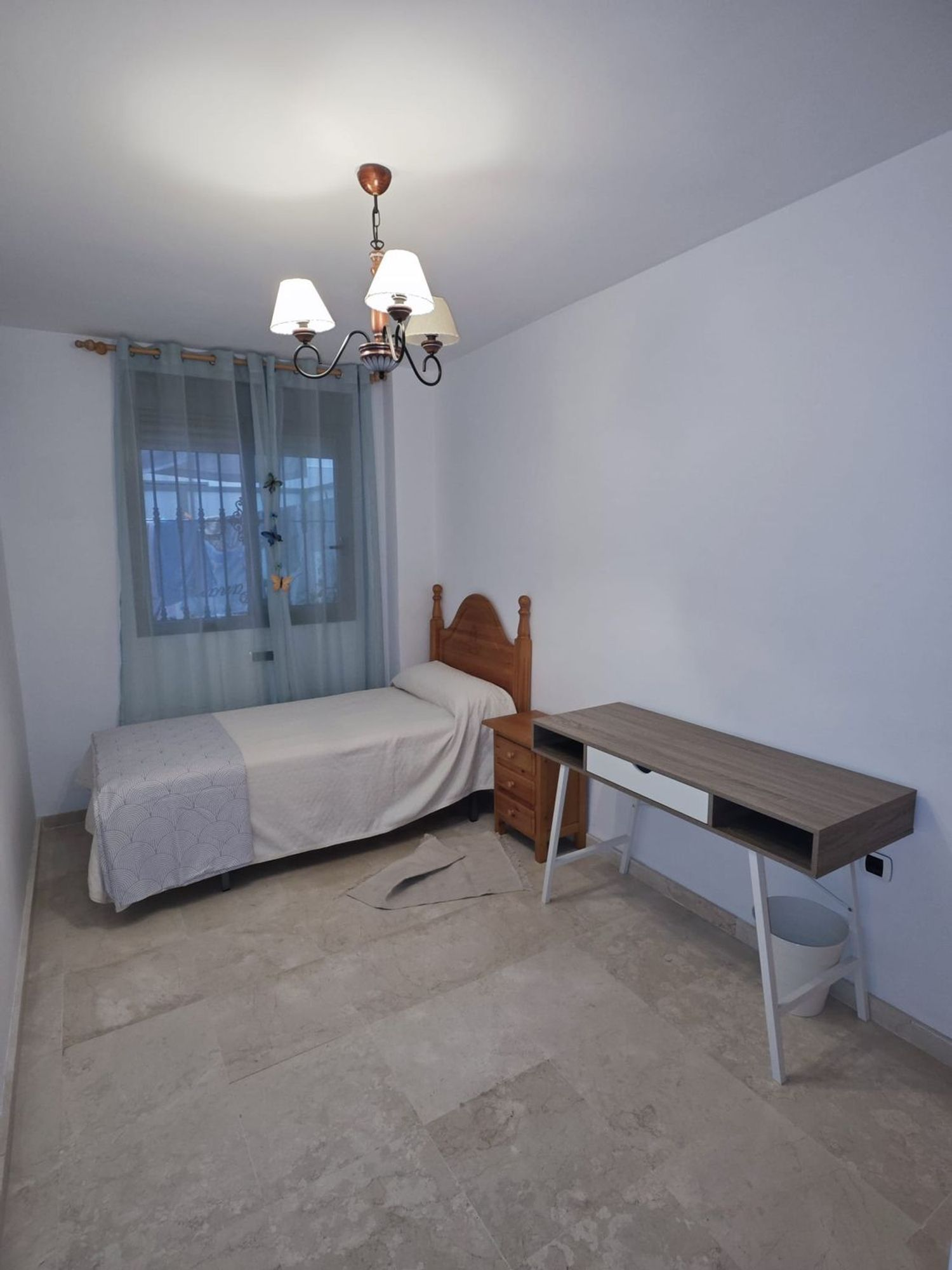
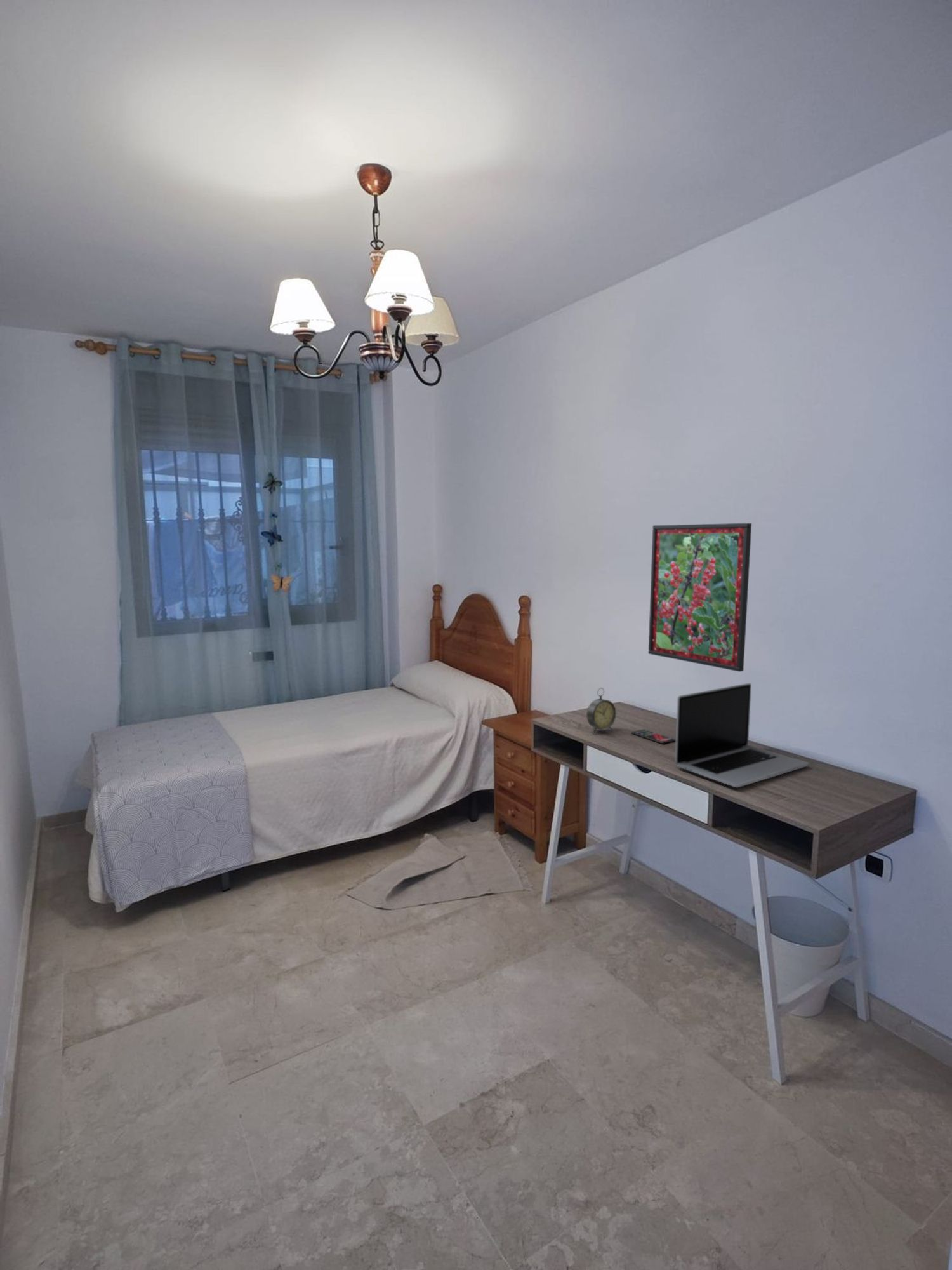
+ laptop (743, 732)
+ alarm clock (600, 709)
+ smartphone (653, 736)
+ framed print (695, 594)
